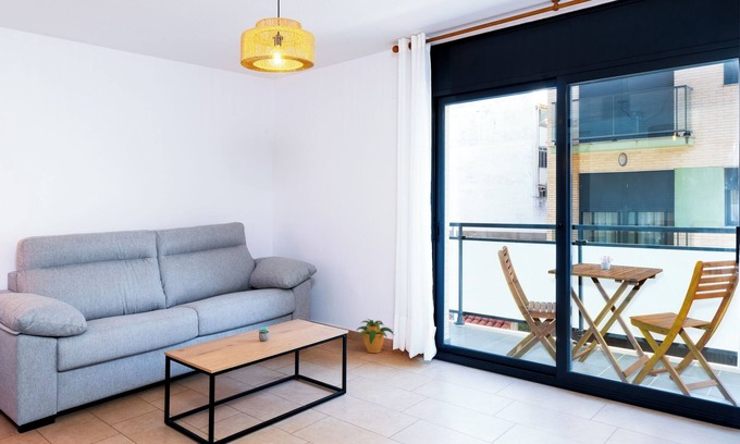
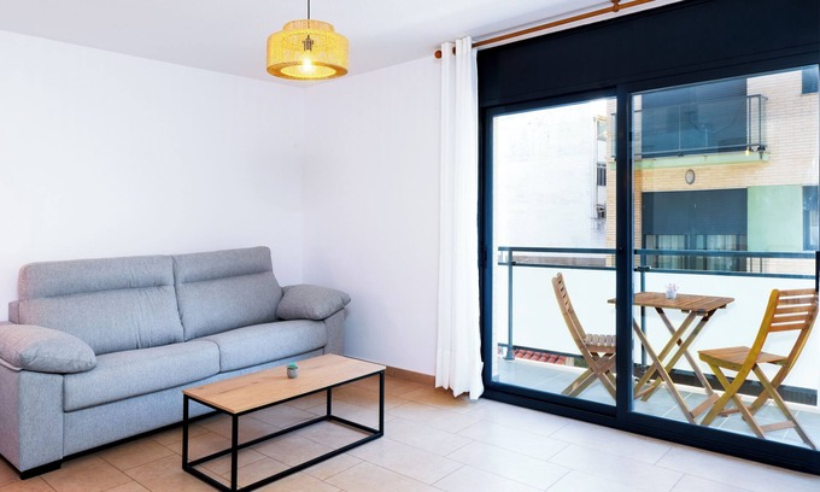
- potted plant (371, 334)
